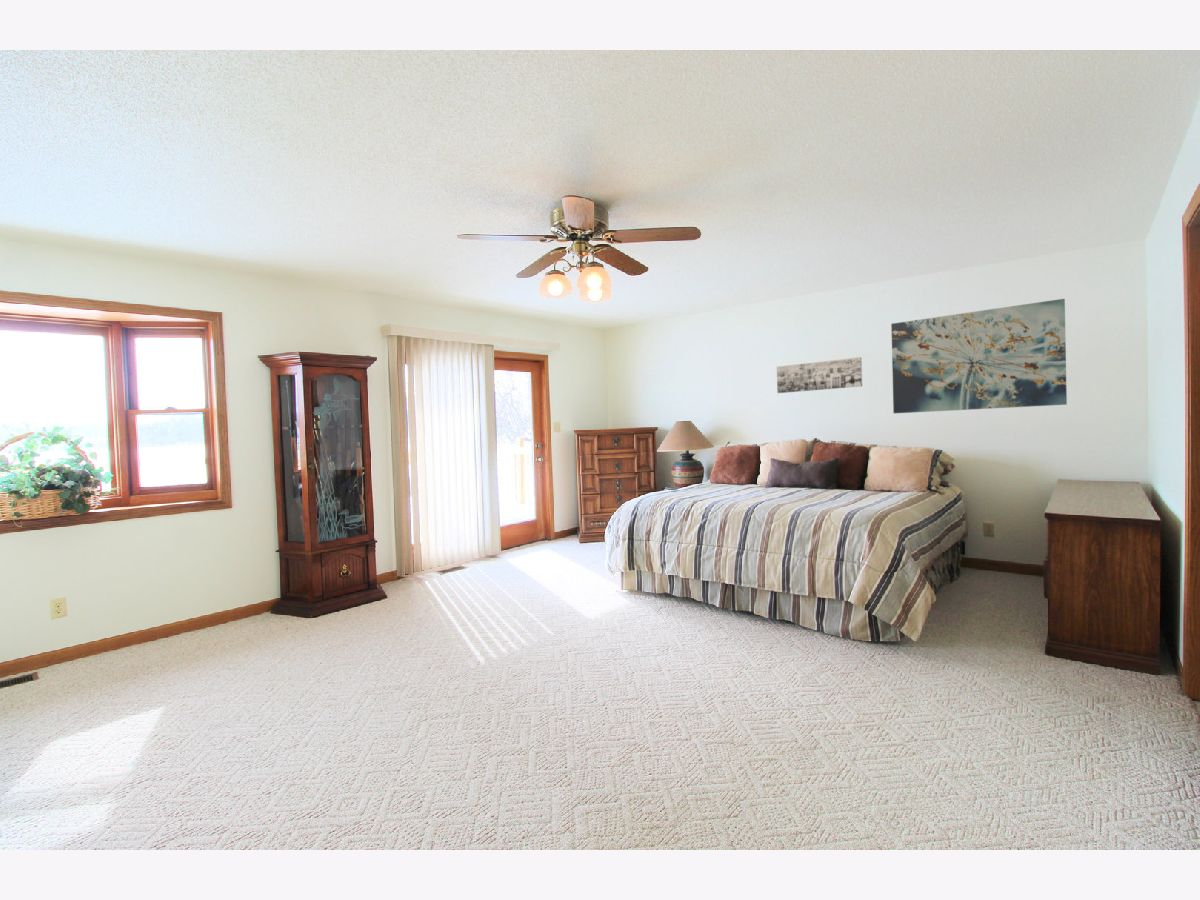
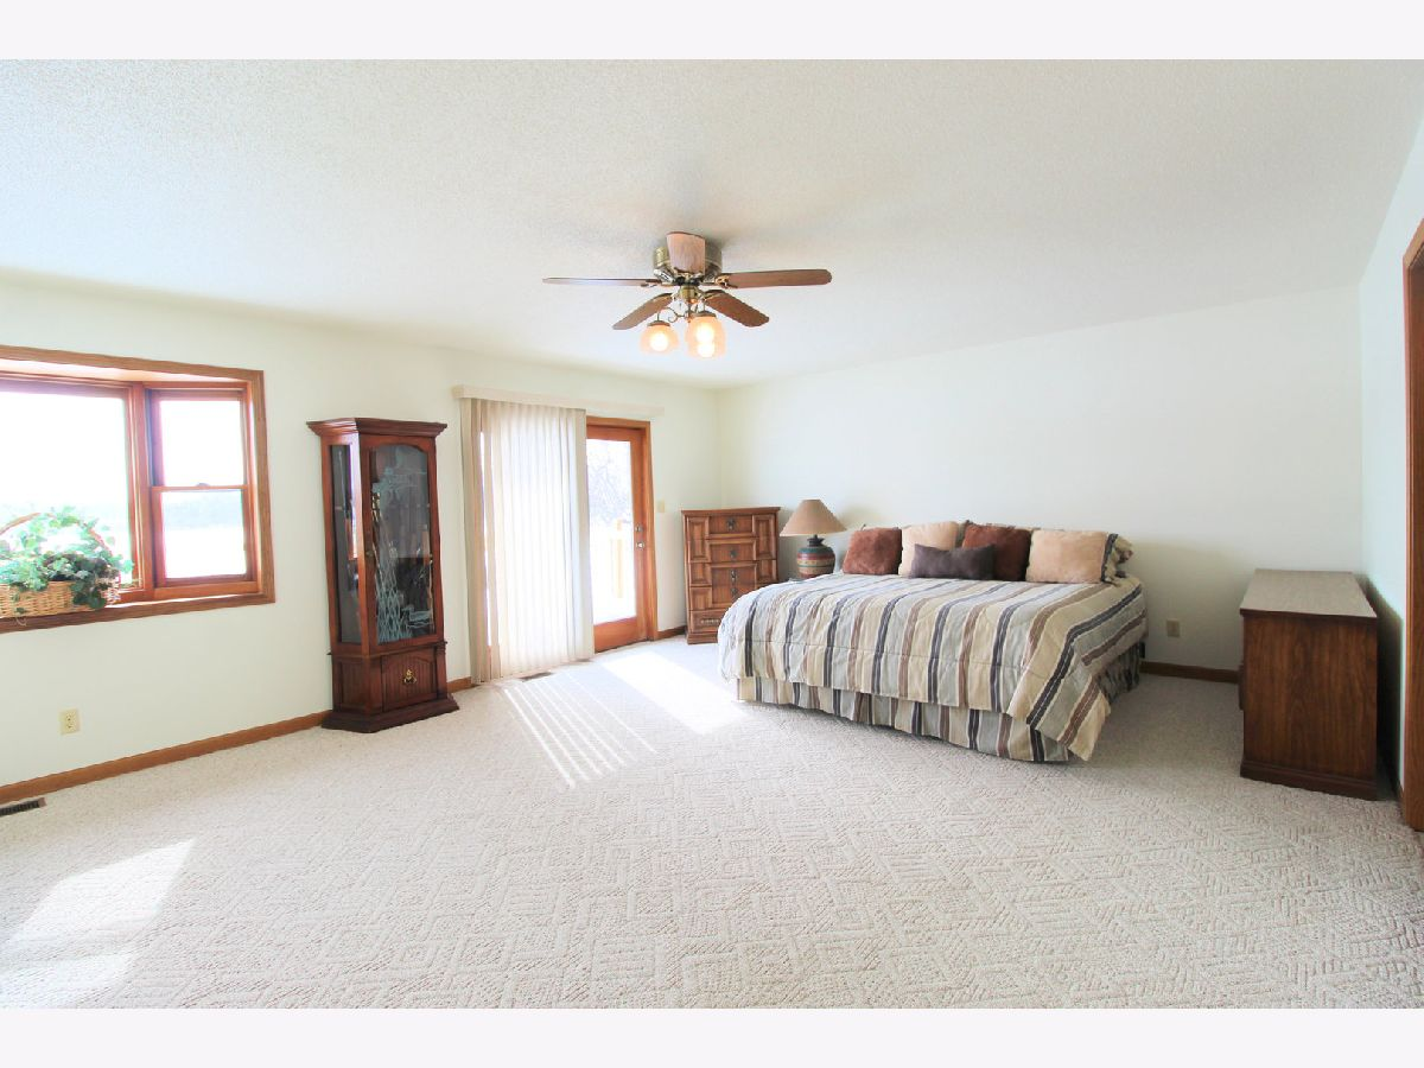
- wall art (817, 376)
- wall art (972, 361)
